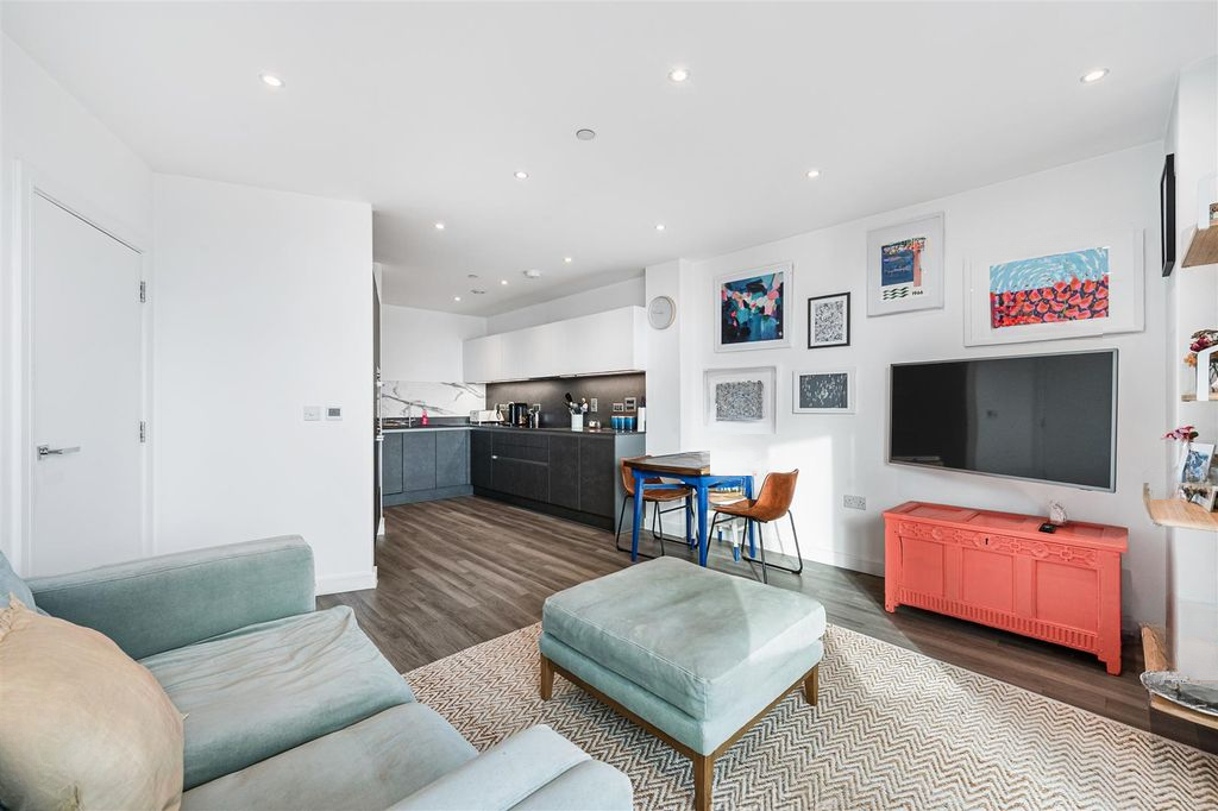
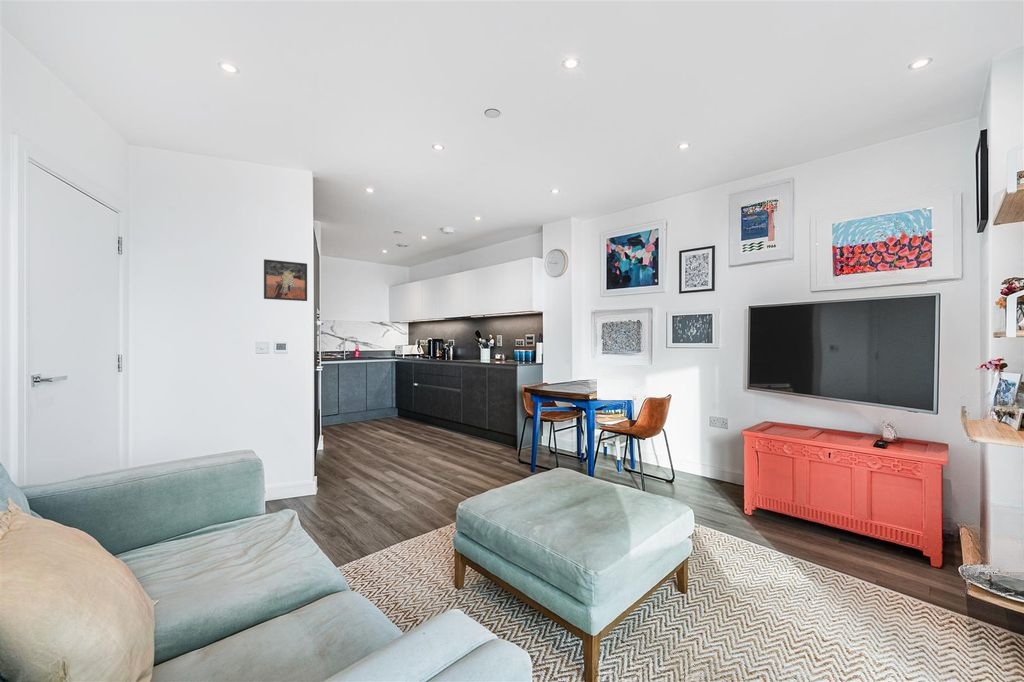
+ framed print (286, 280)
